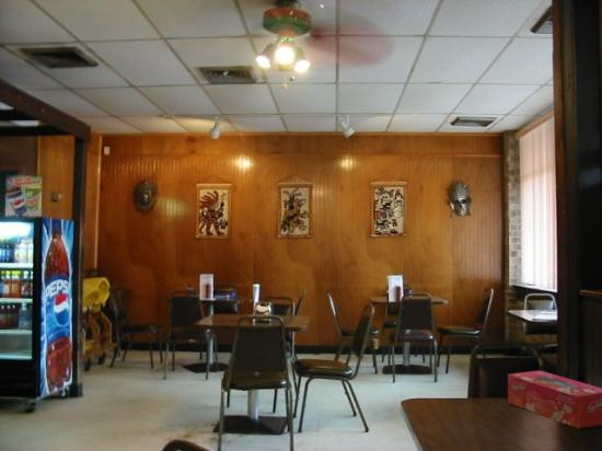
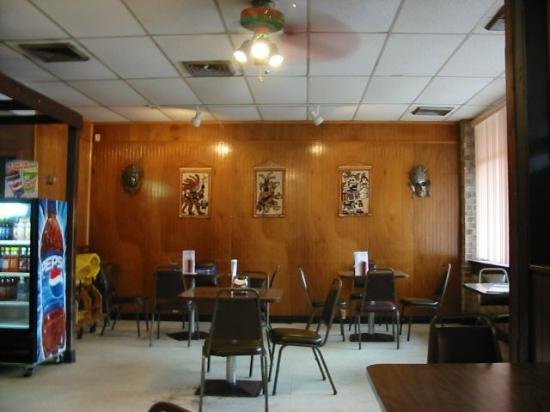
- tissue box (557, 396)
